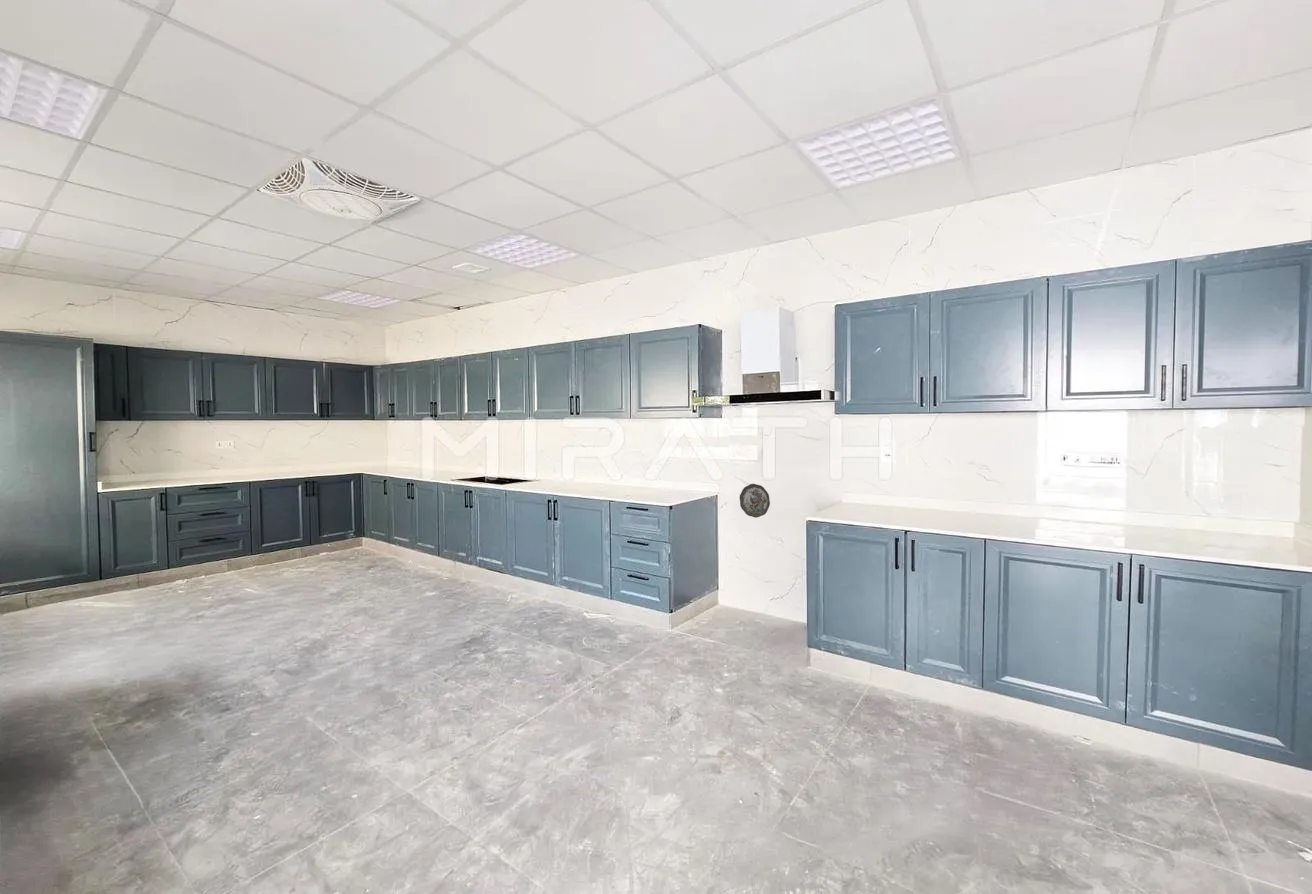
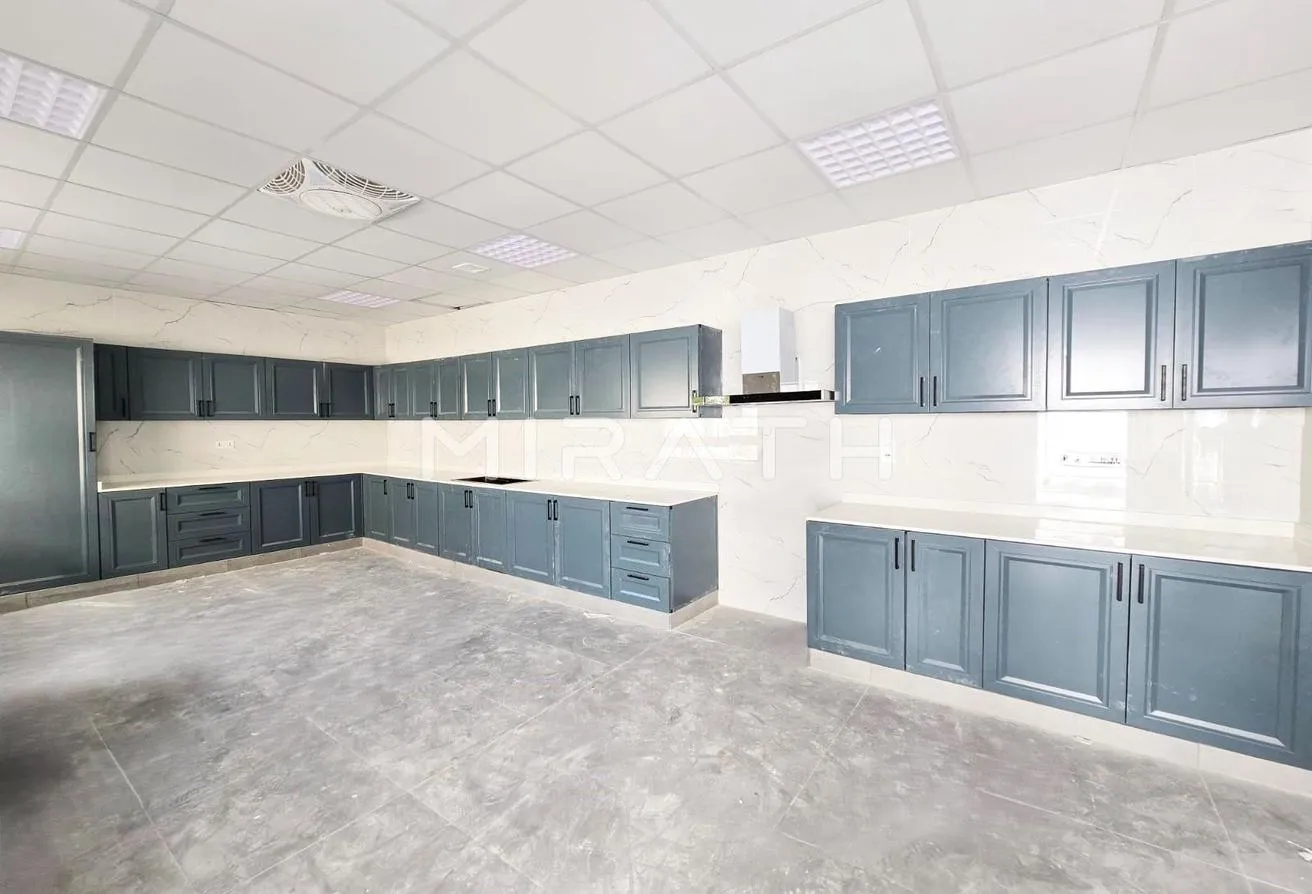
- decorative plate (755, 500)
